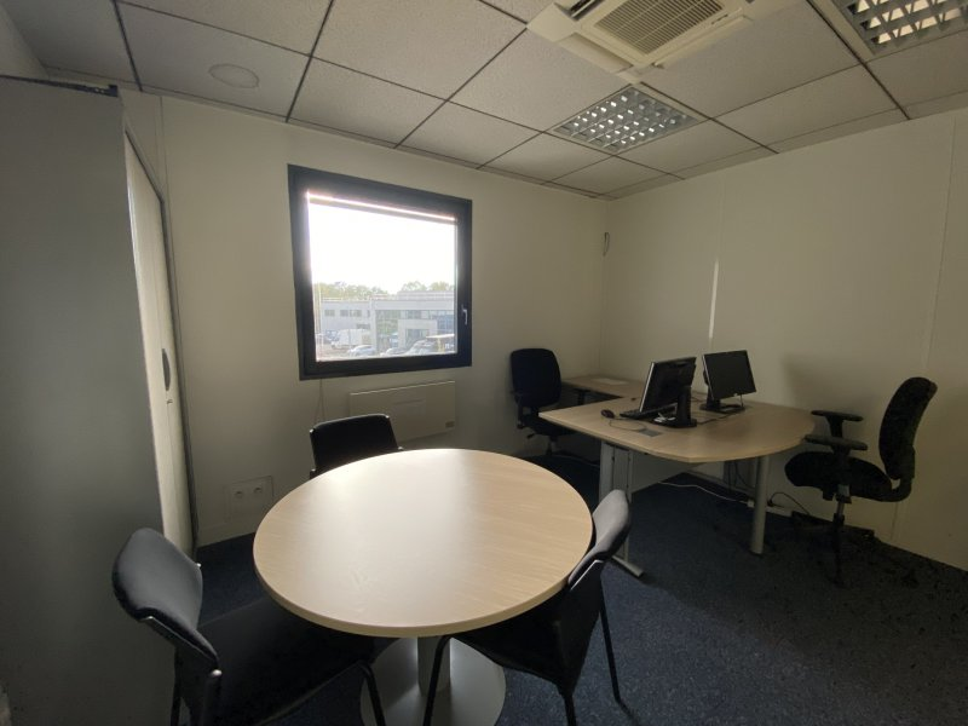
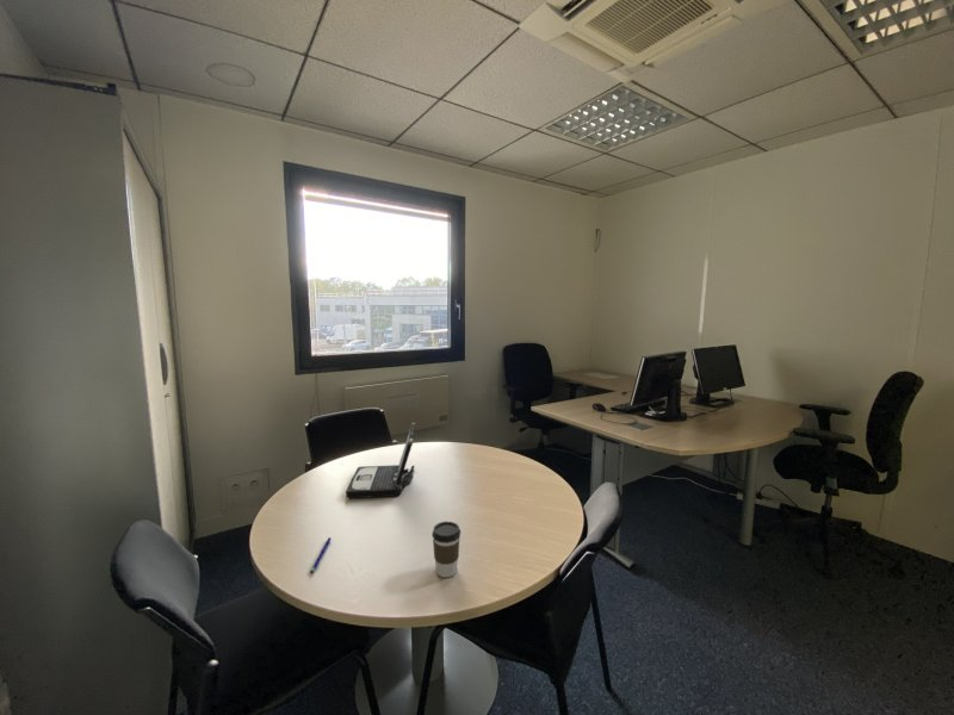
+ pen (321, 554)
+ laptop (384, 466)
+ coffee cup (446, 549)
